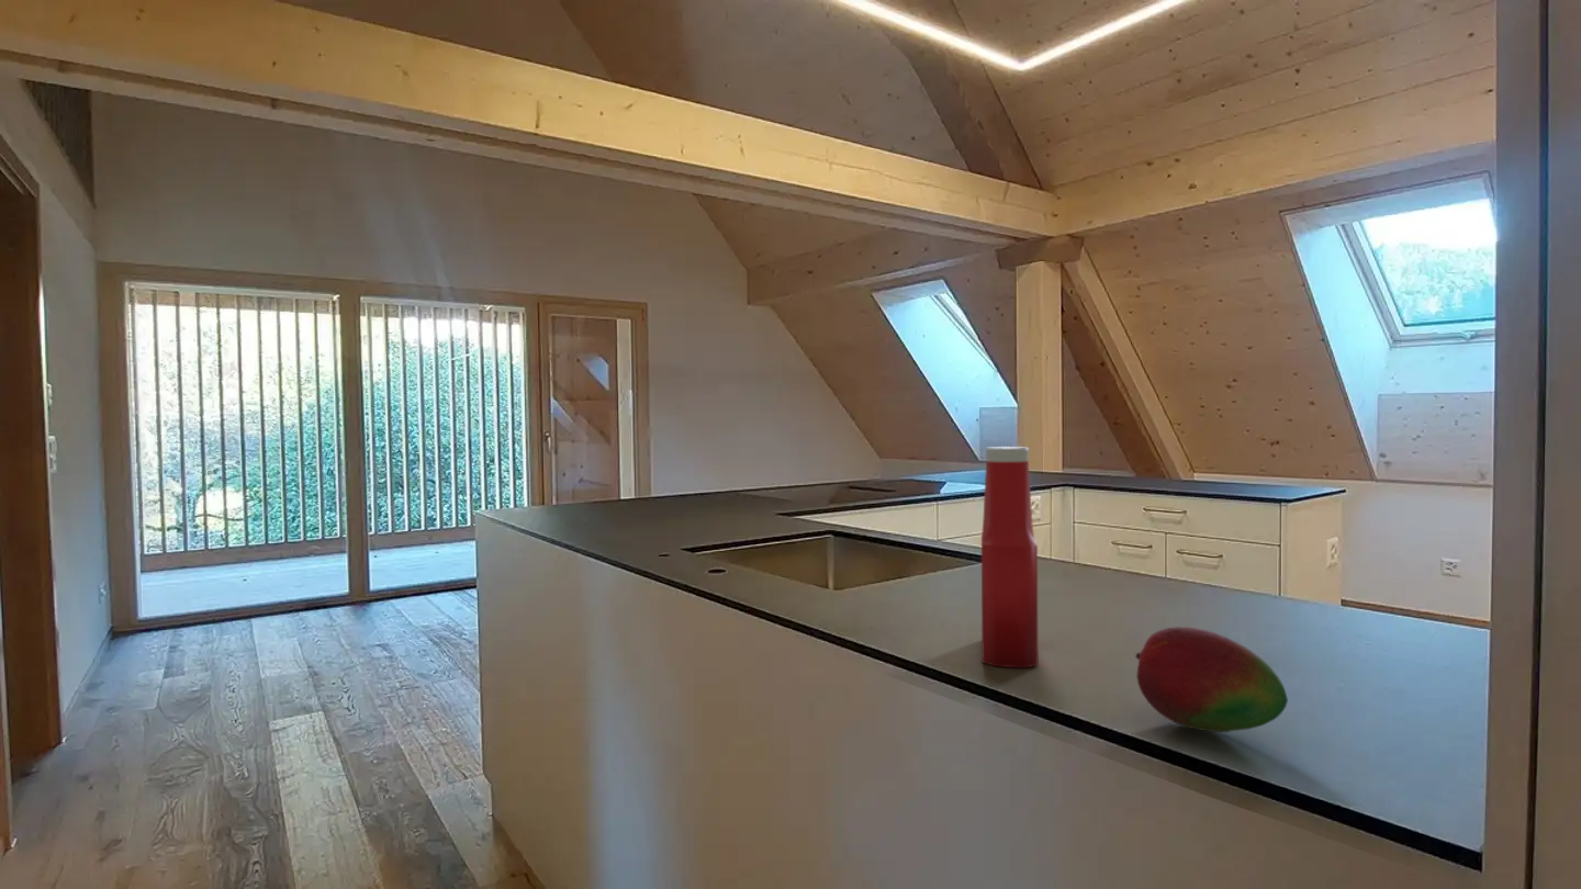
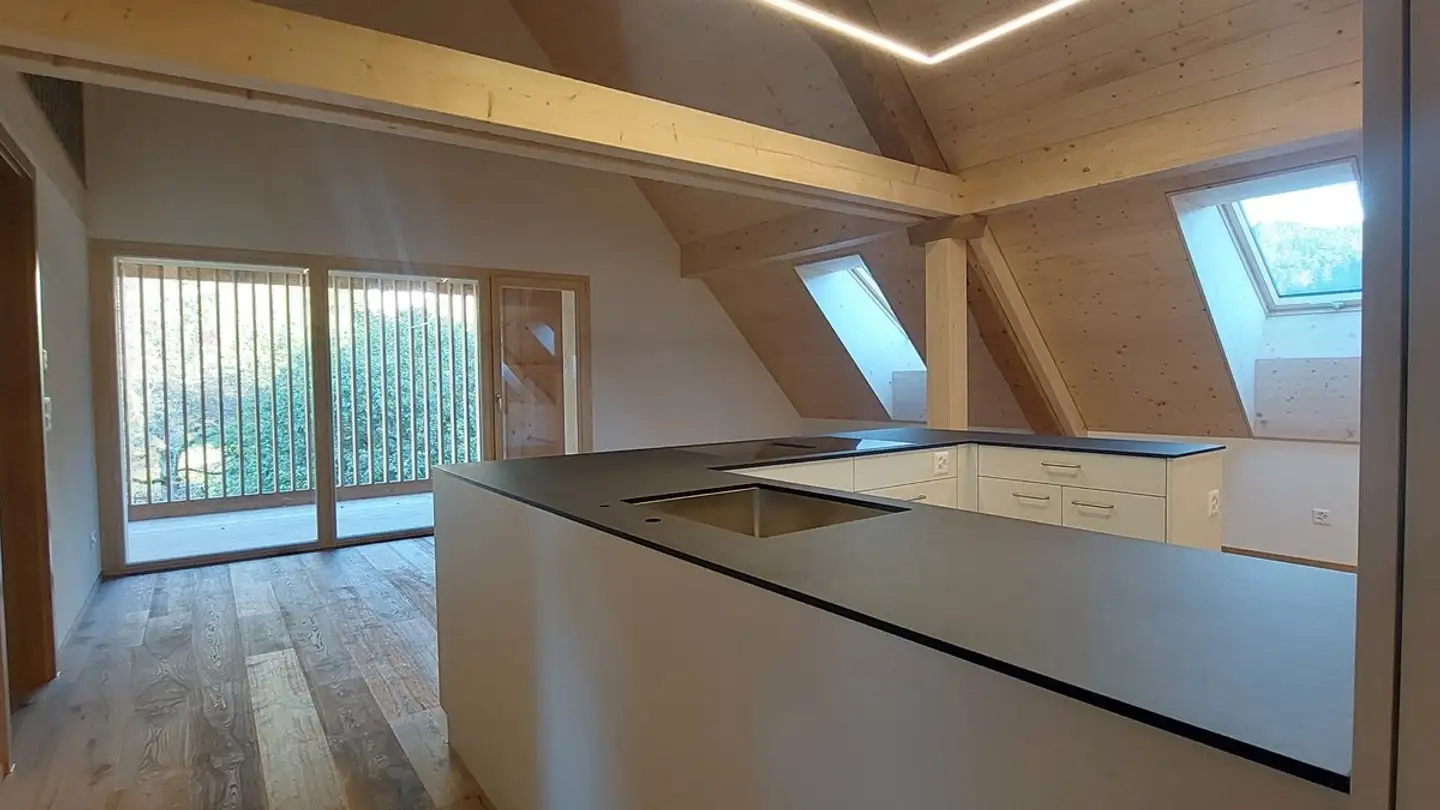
- soap bottle (1007, 549)
- fruit (1207, 679)
